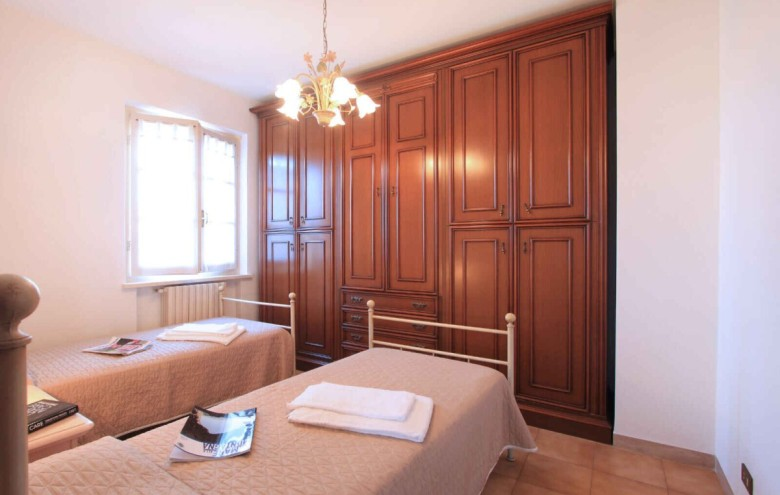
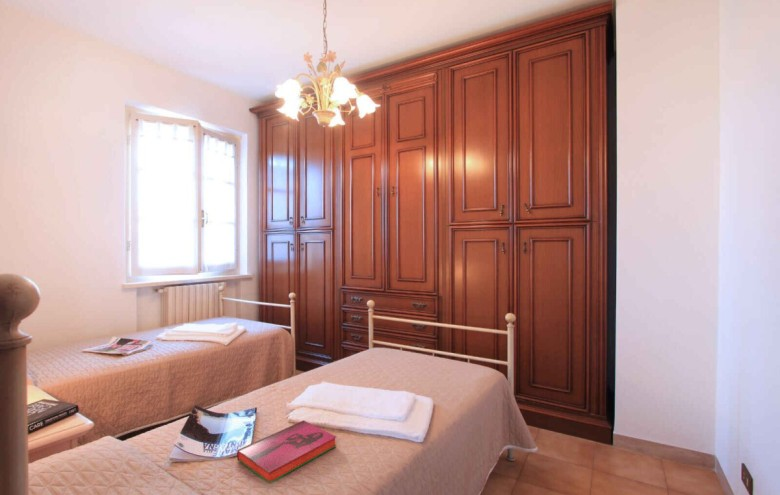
+ hardback book (288, 447)
